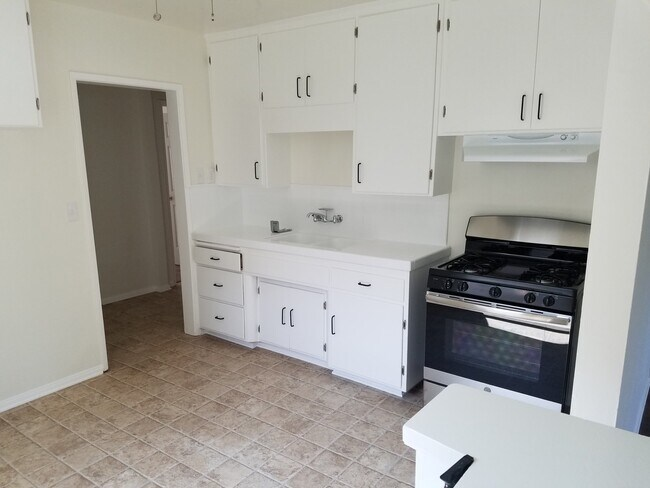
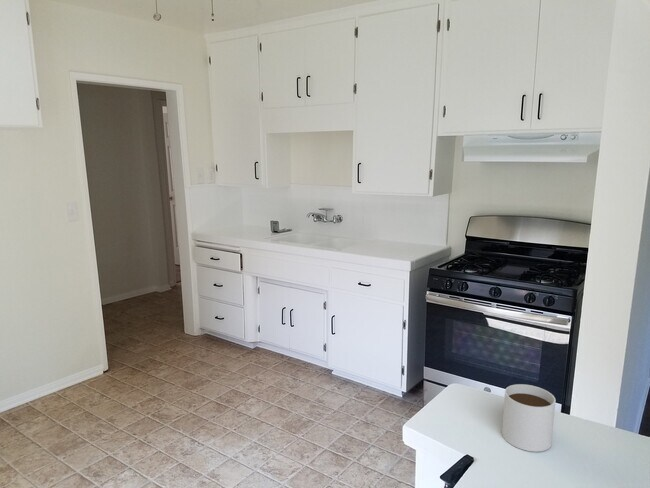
+ mug (527, 411)
